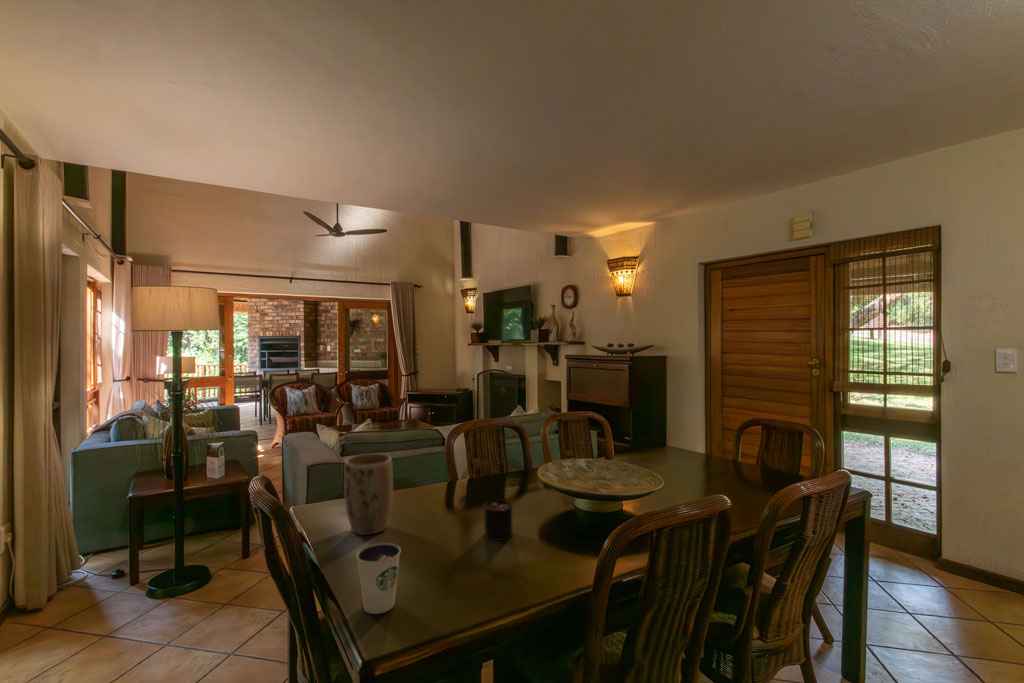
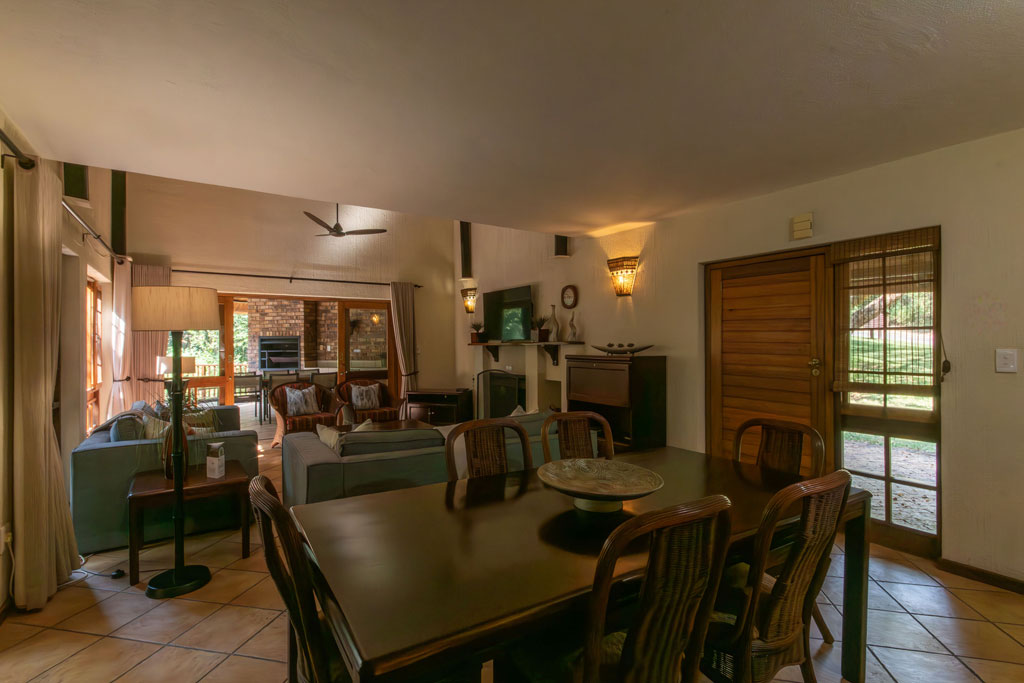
- dixie cup (379, 579)
- plant pot (369, 493)
- candle (498, 513)
